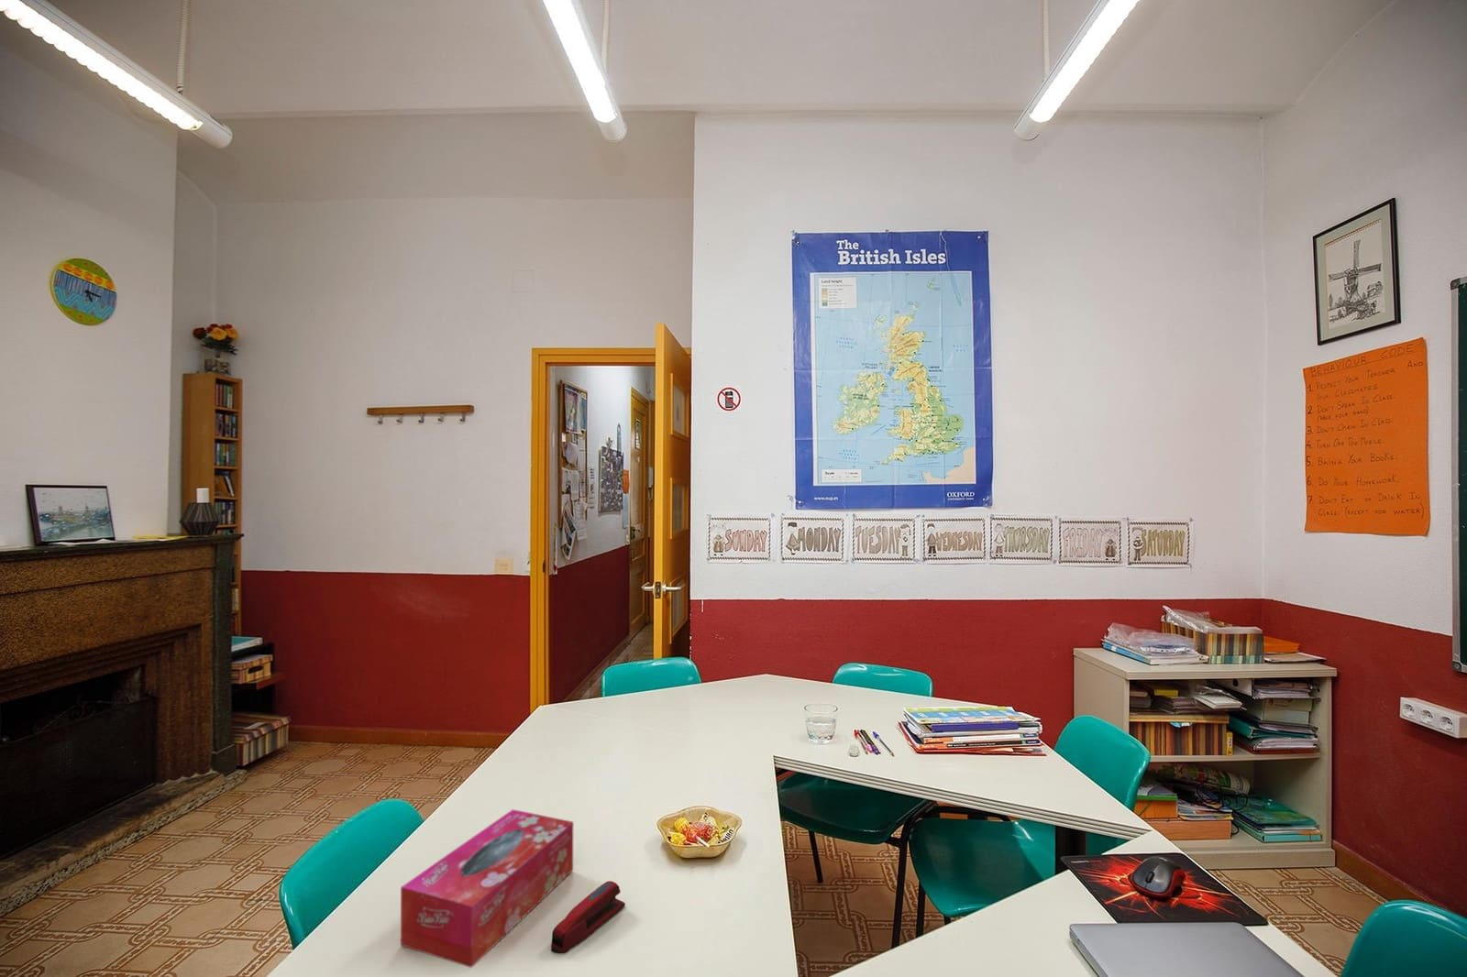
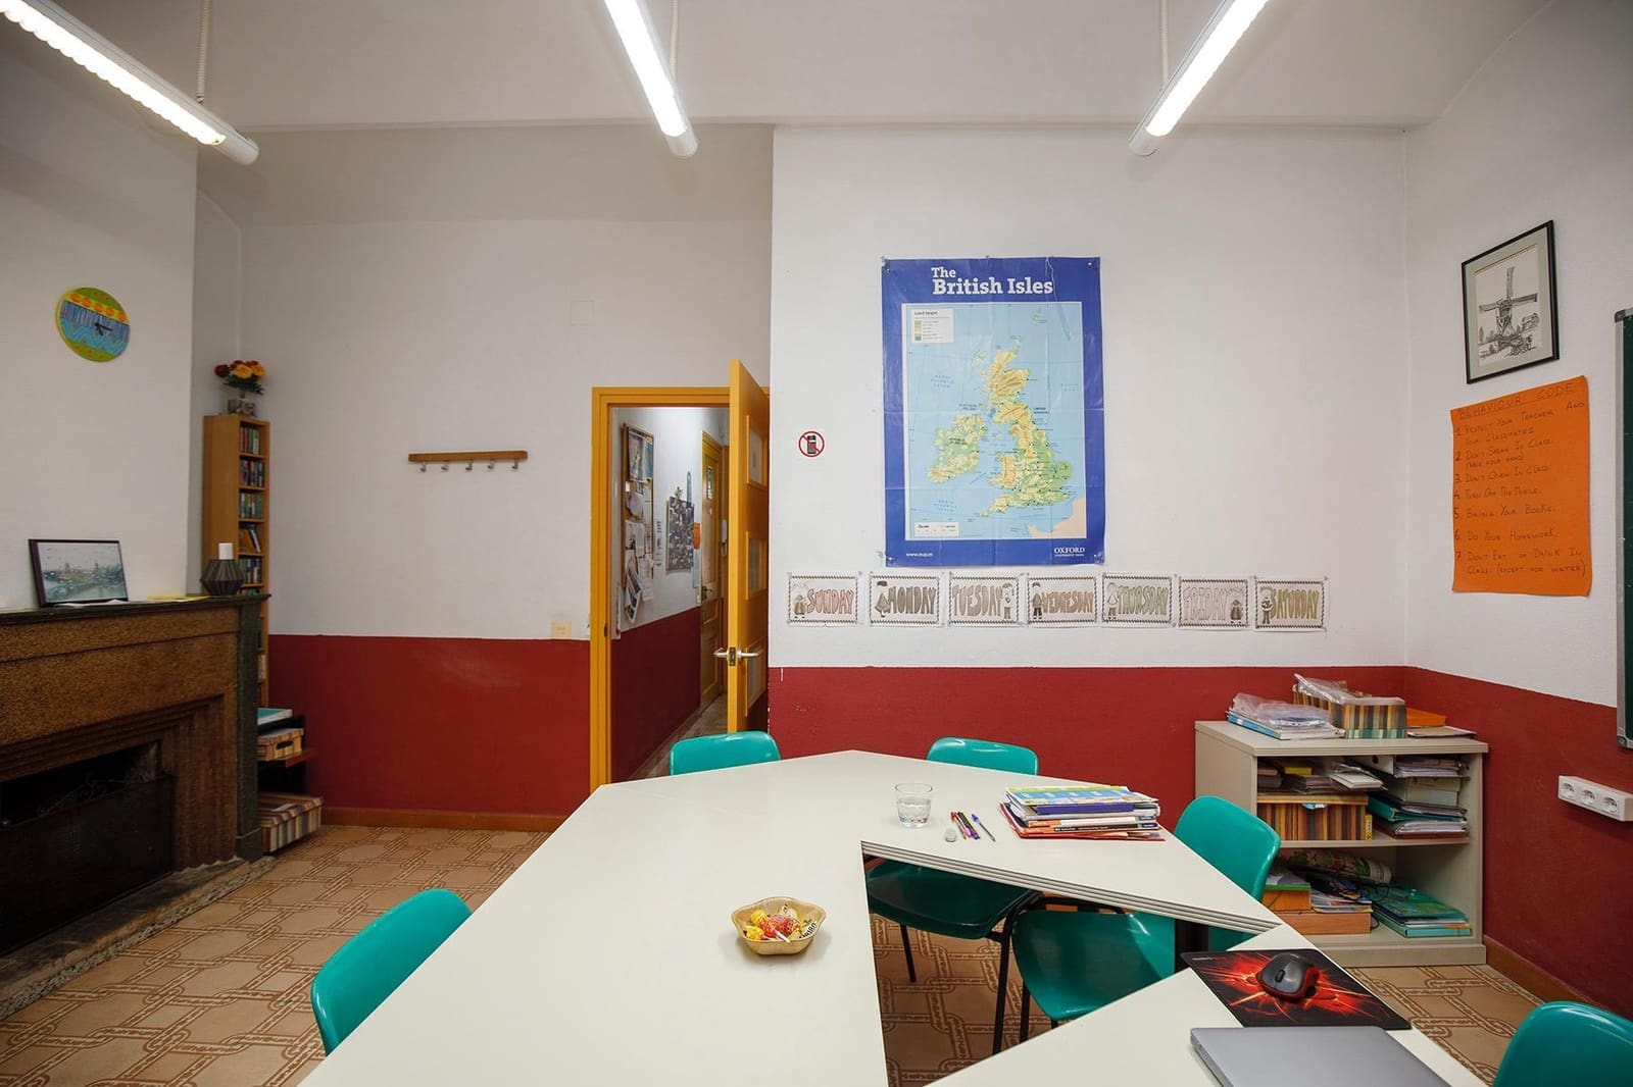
- tissue box (494, 877)
- stapler (589, 912)
